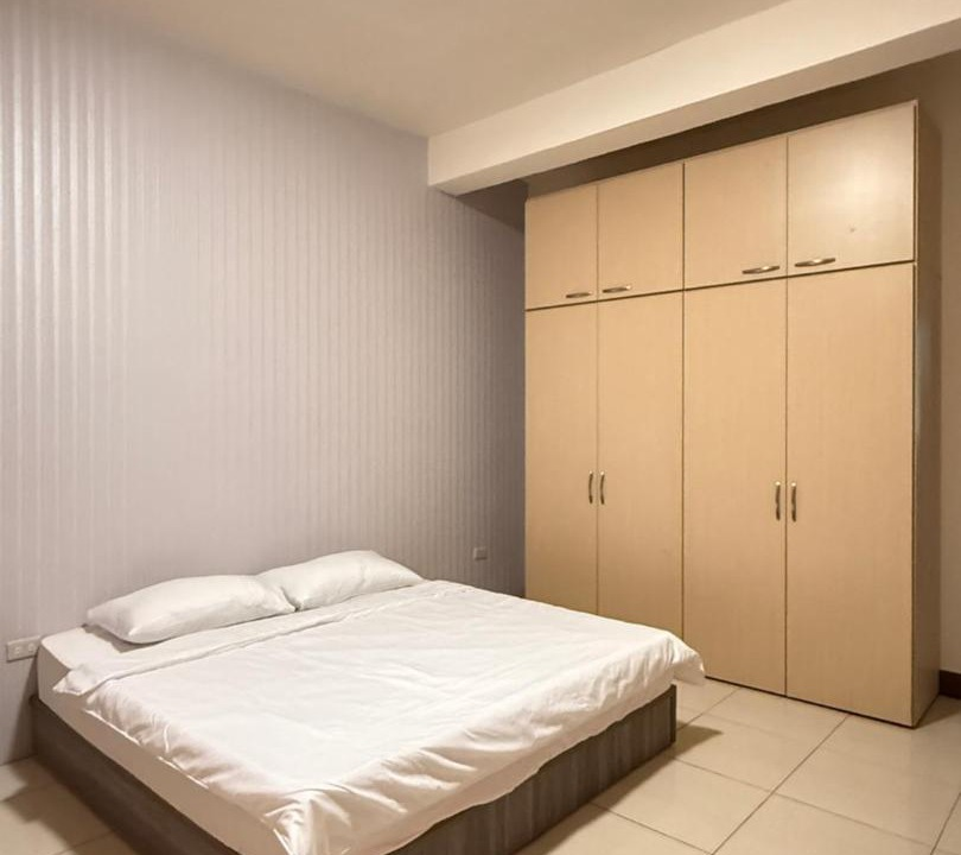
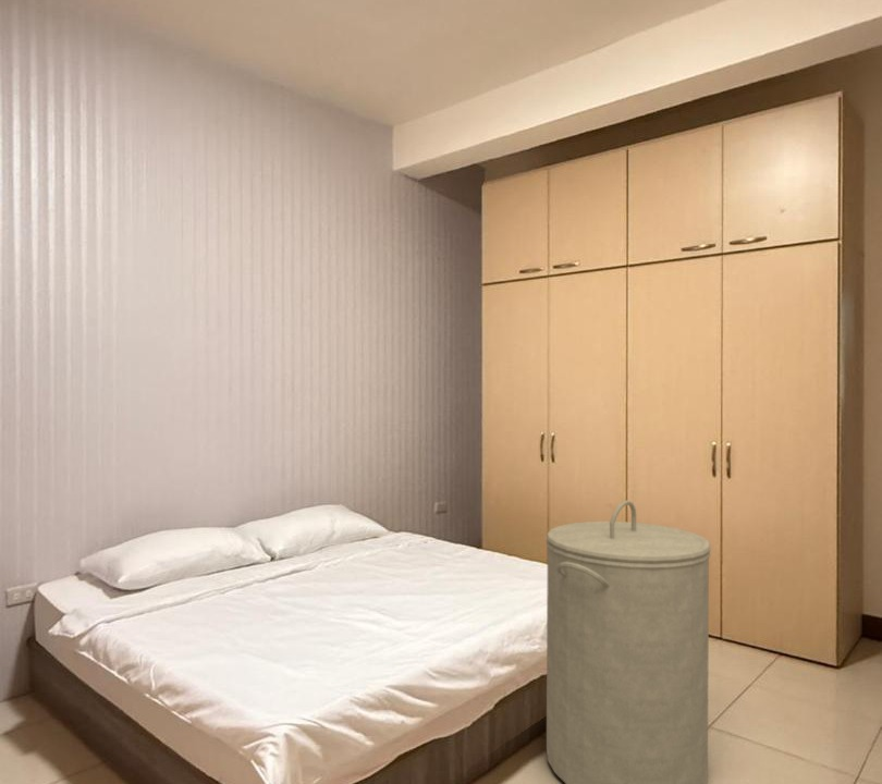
+ laundry hamper (625, 632)
